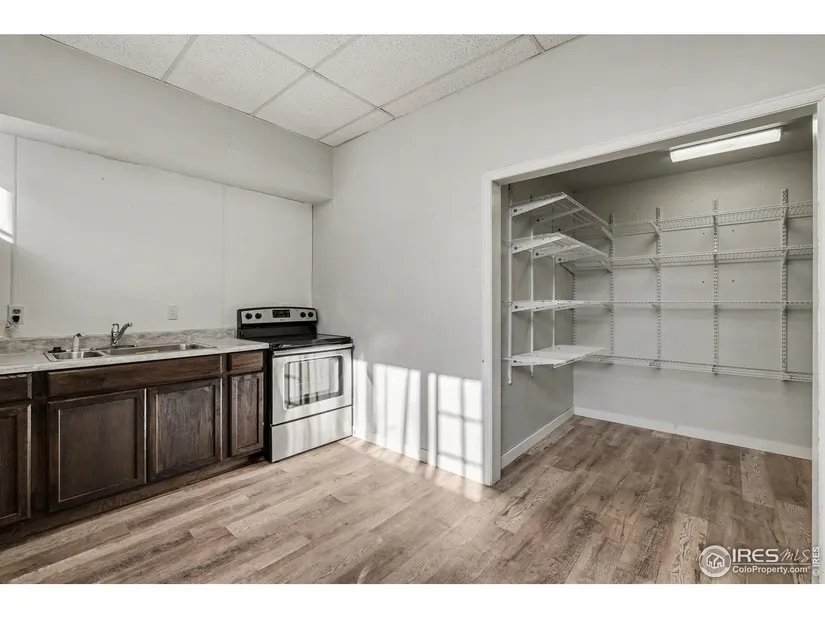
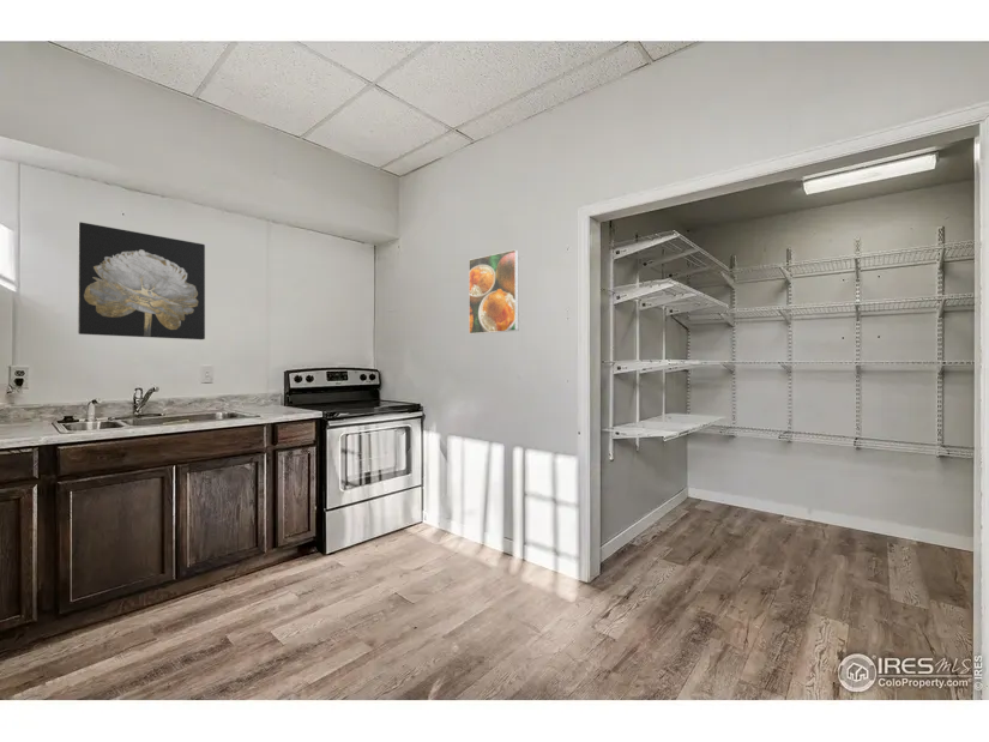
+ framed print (493, 294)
+ wall art (146, 285)
